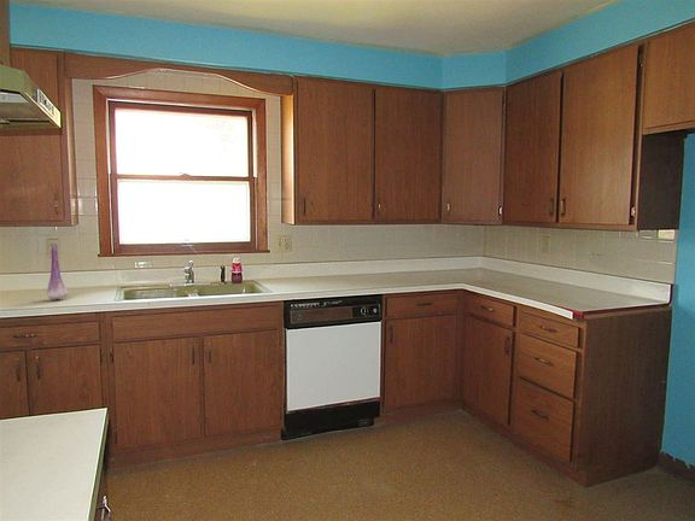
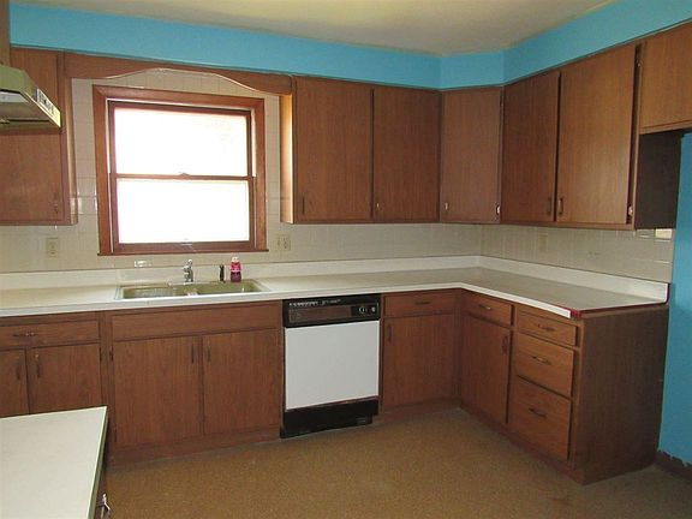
- vase (58, 271)
